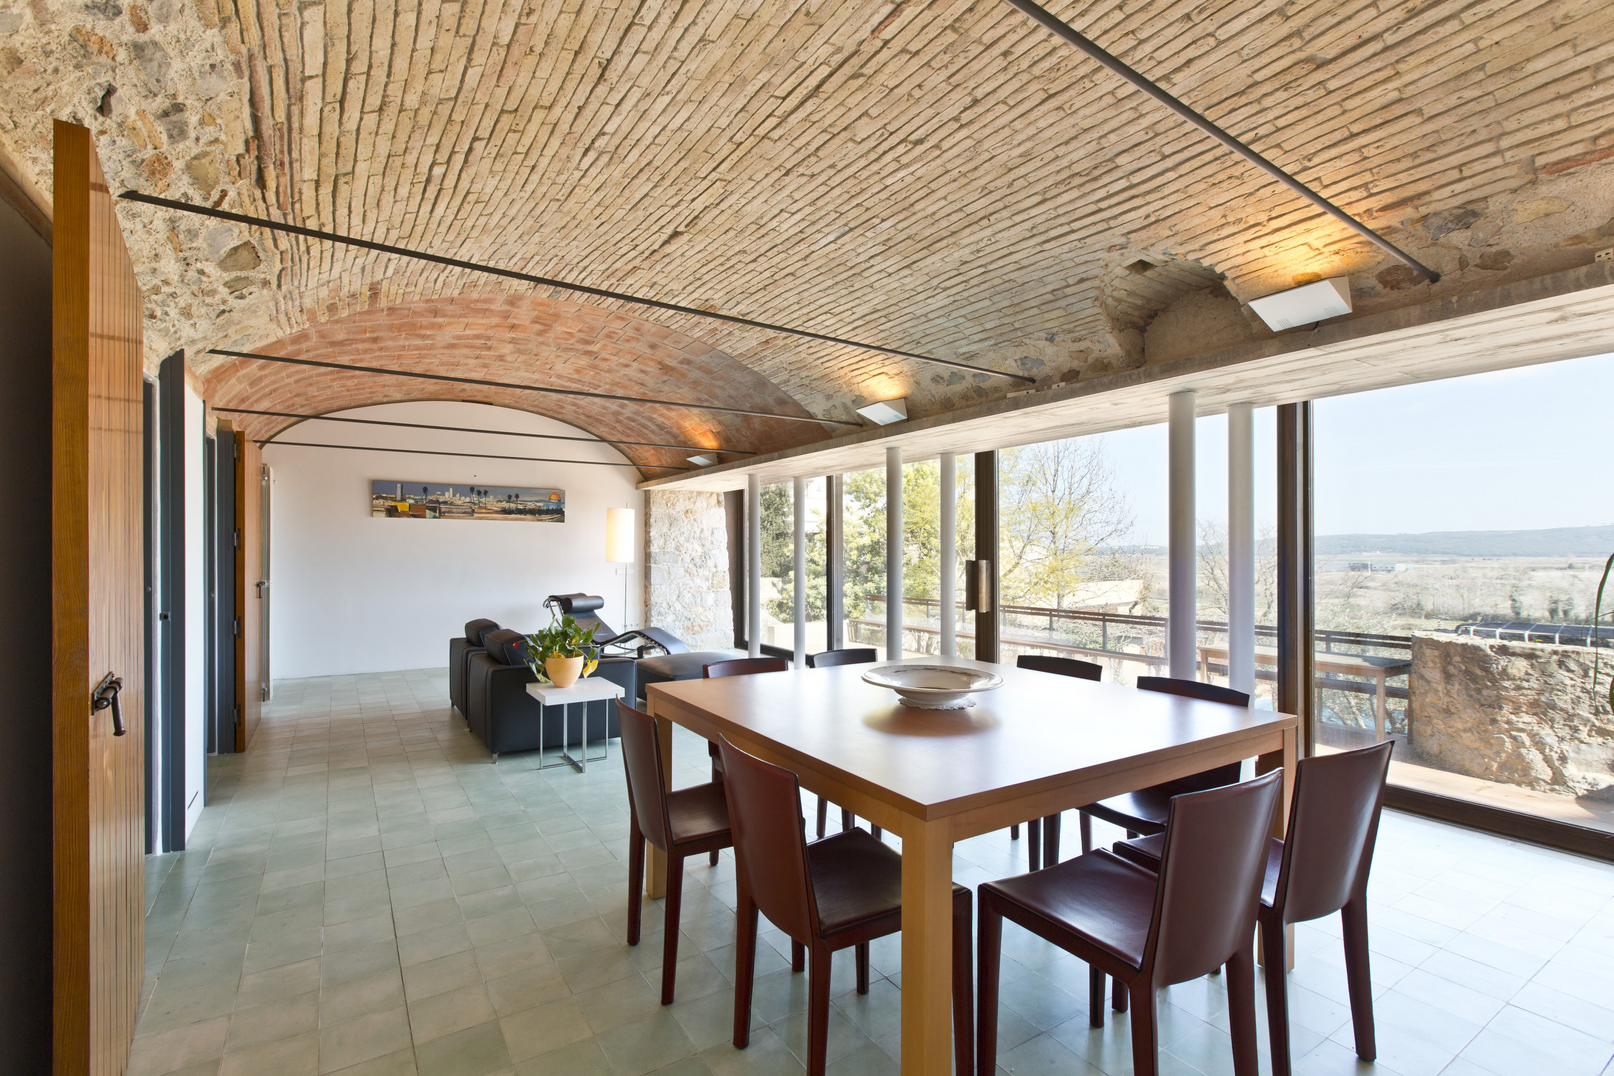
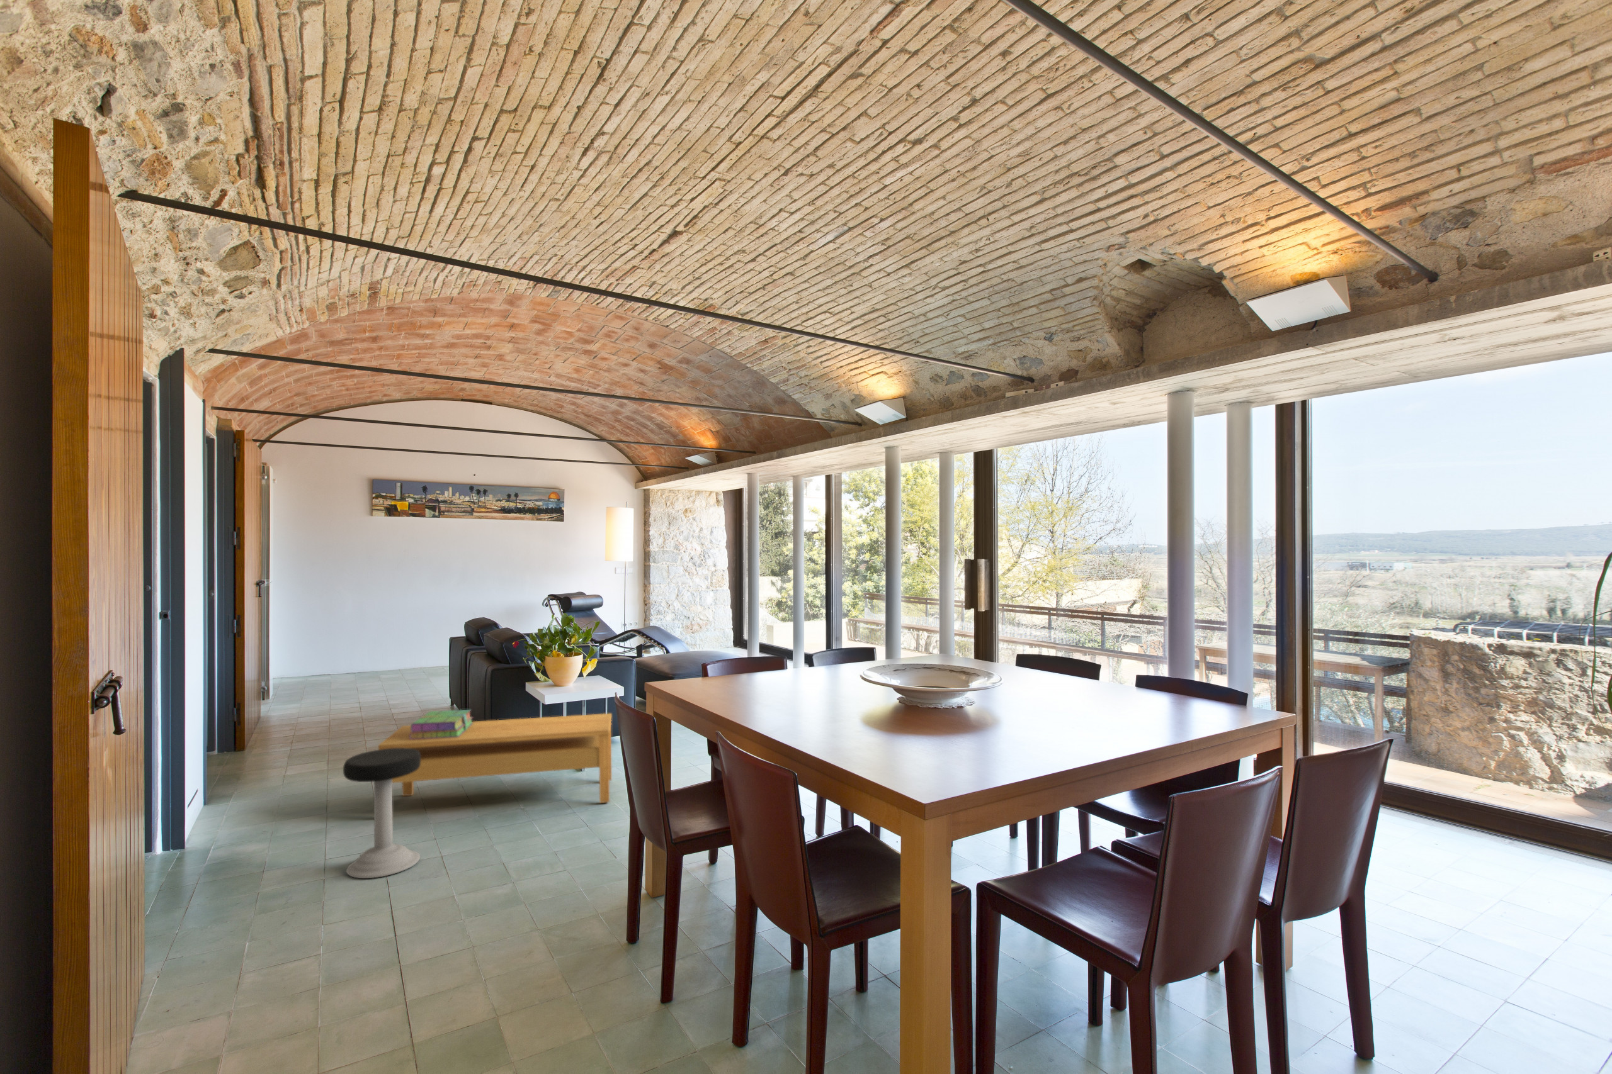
+ coffee table (504, 764)
+ stool (383, 810)
+ stack of books (443, 723)
